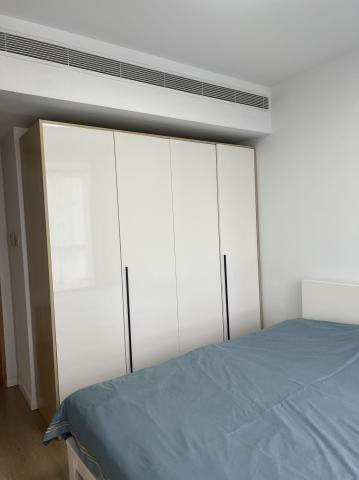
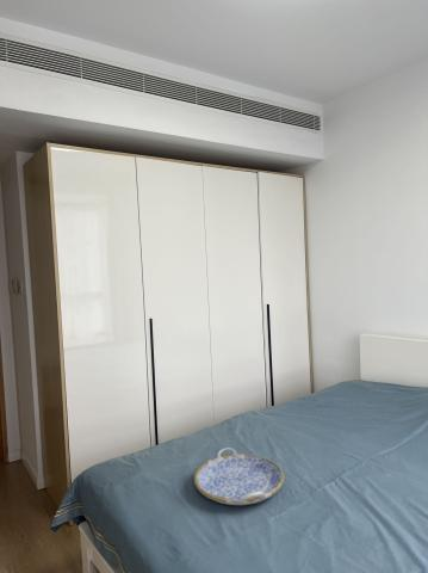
+ serving tray (238, 476)
